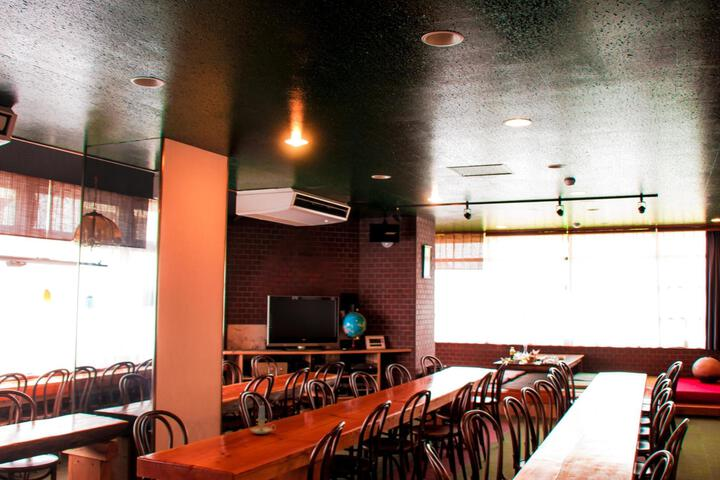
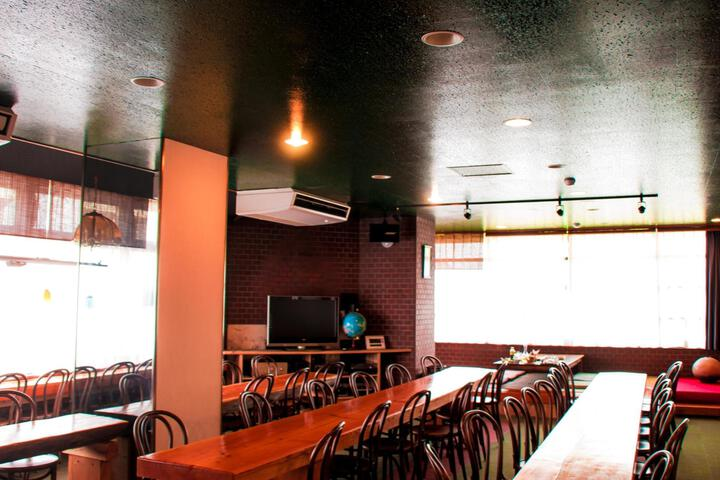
- candle (263, 418)
